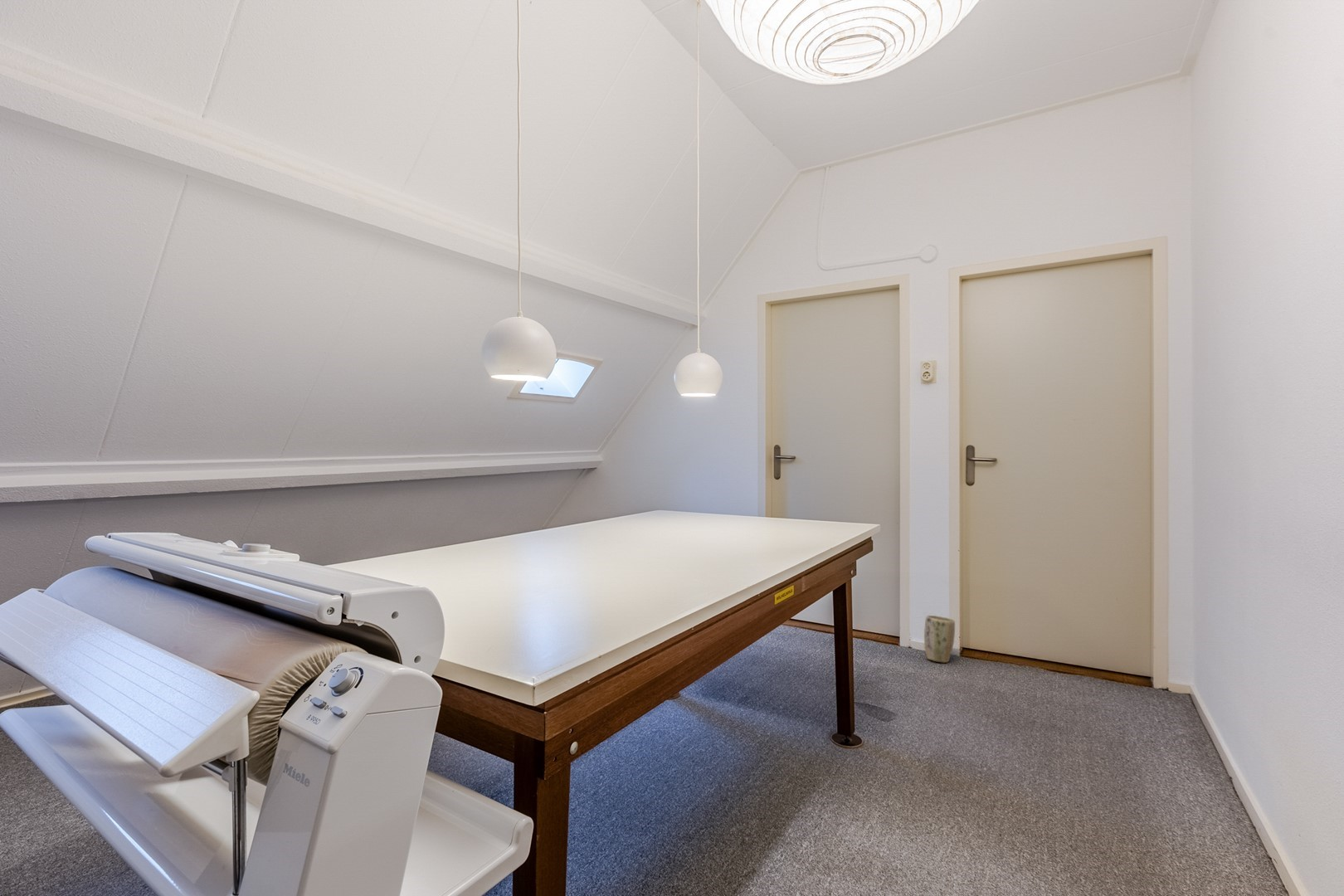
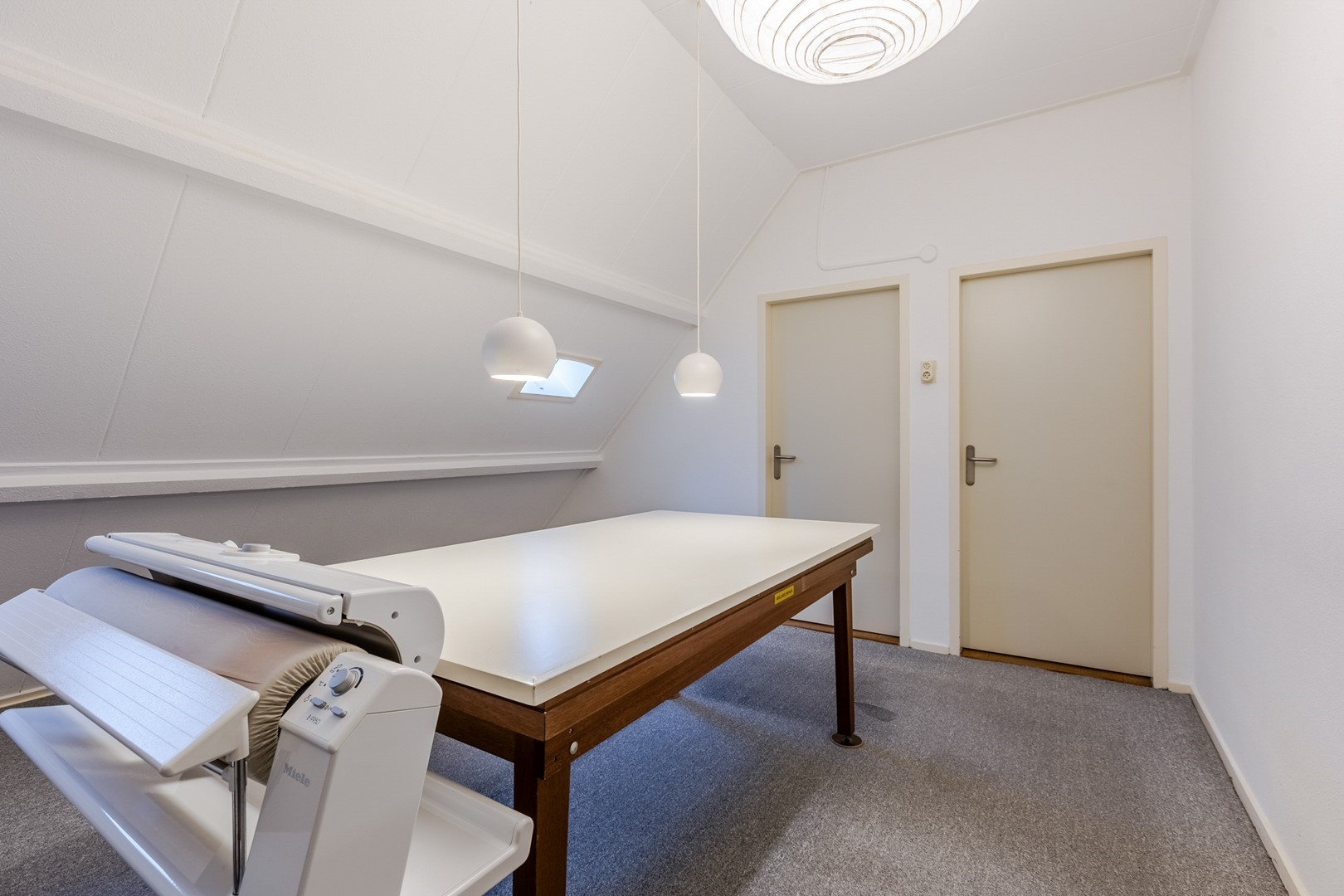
- plant pot (938, 639)
